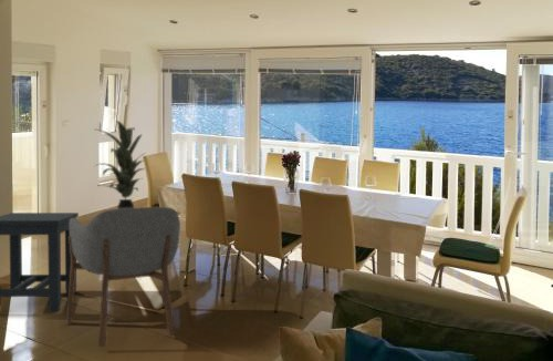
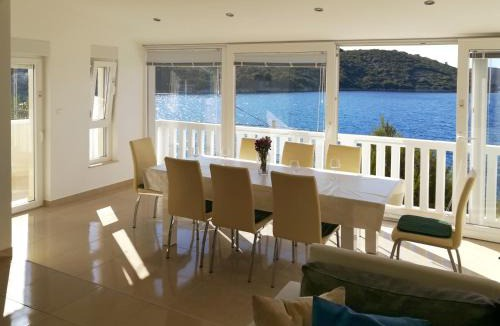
- armchair (128, 267)
- side table (21, 260)
- indoor plant (121, 171)
